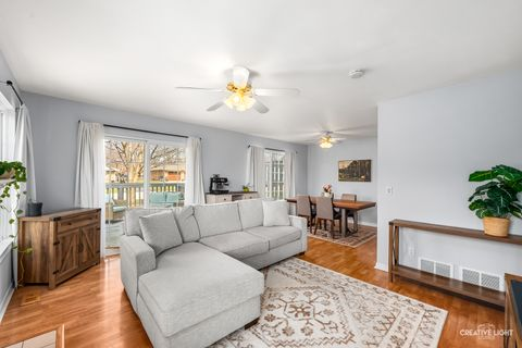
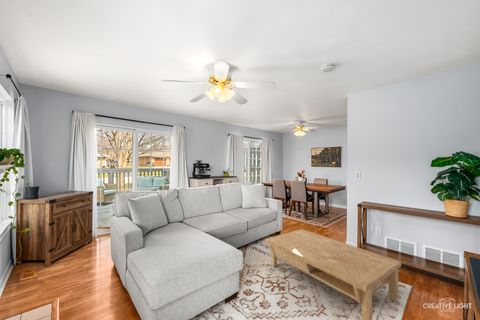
+ coffee table (324, 264)
